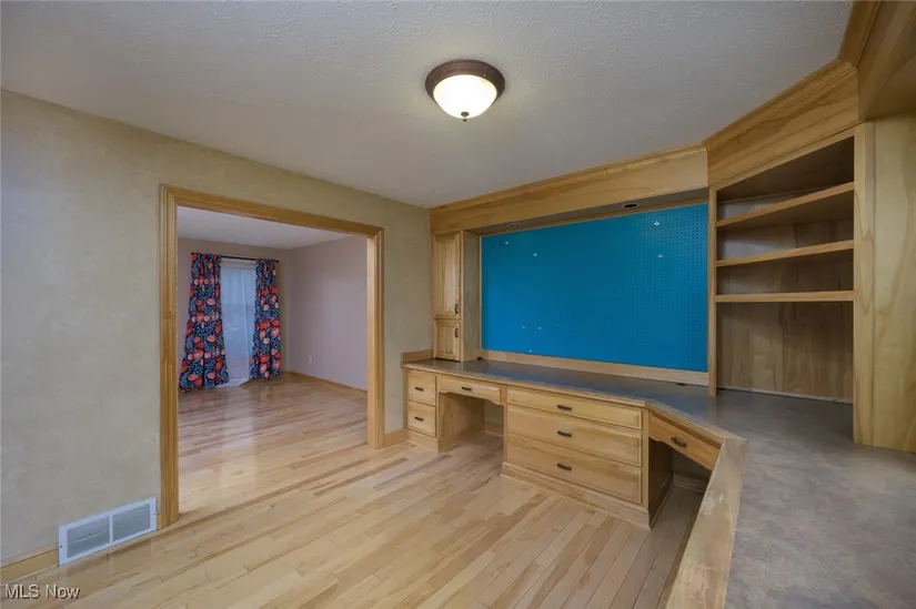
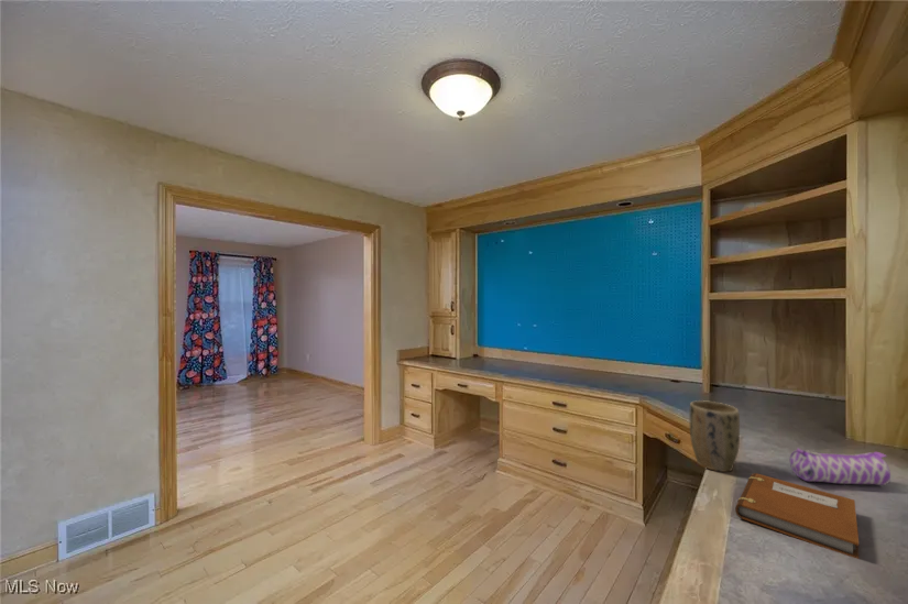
+ pencil case (836, 465)
+ notebook (795, 506)
+ plant pot (713, 436)
